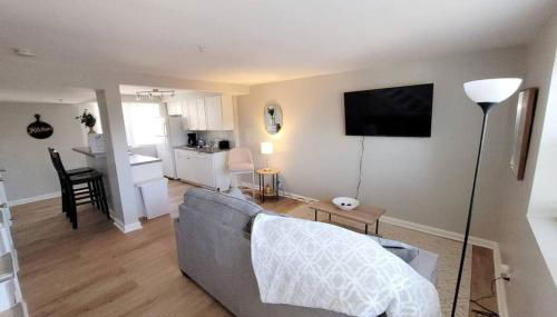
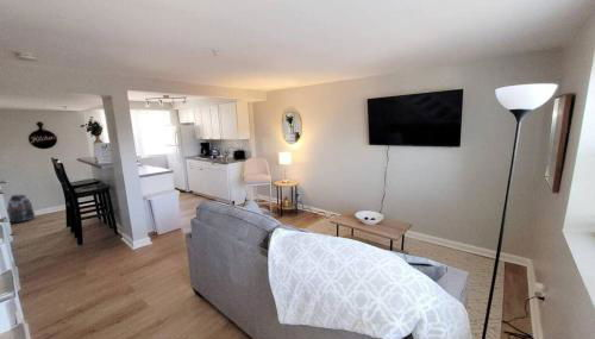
+ backpack (19, 207)
